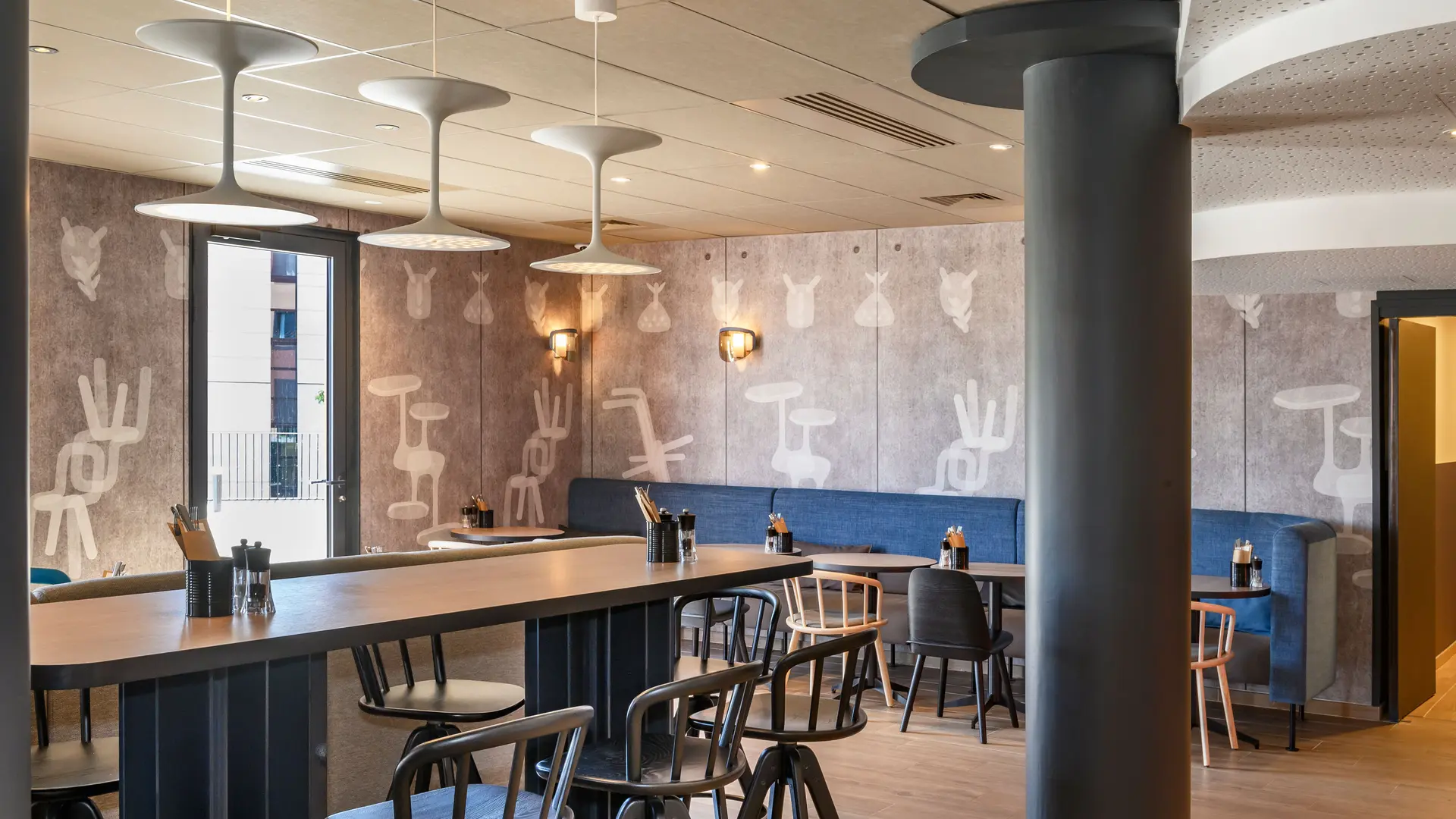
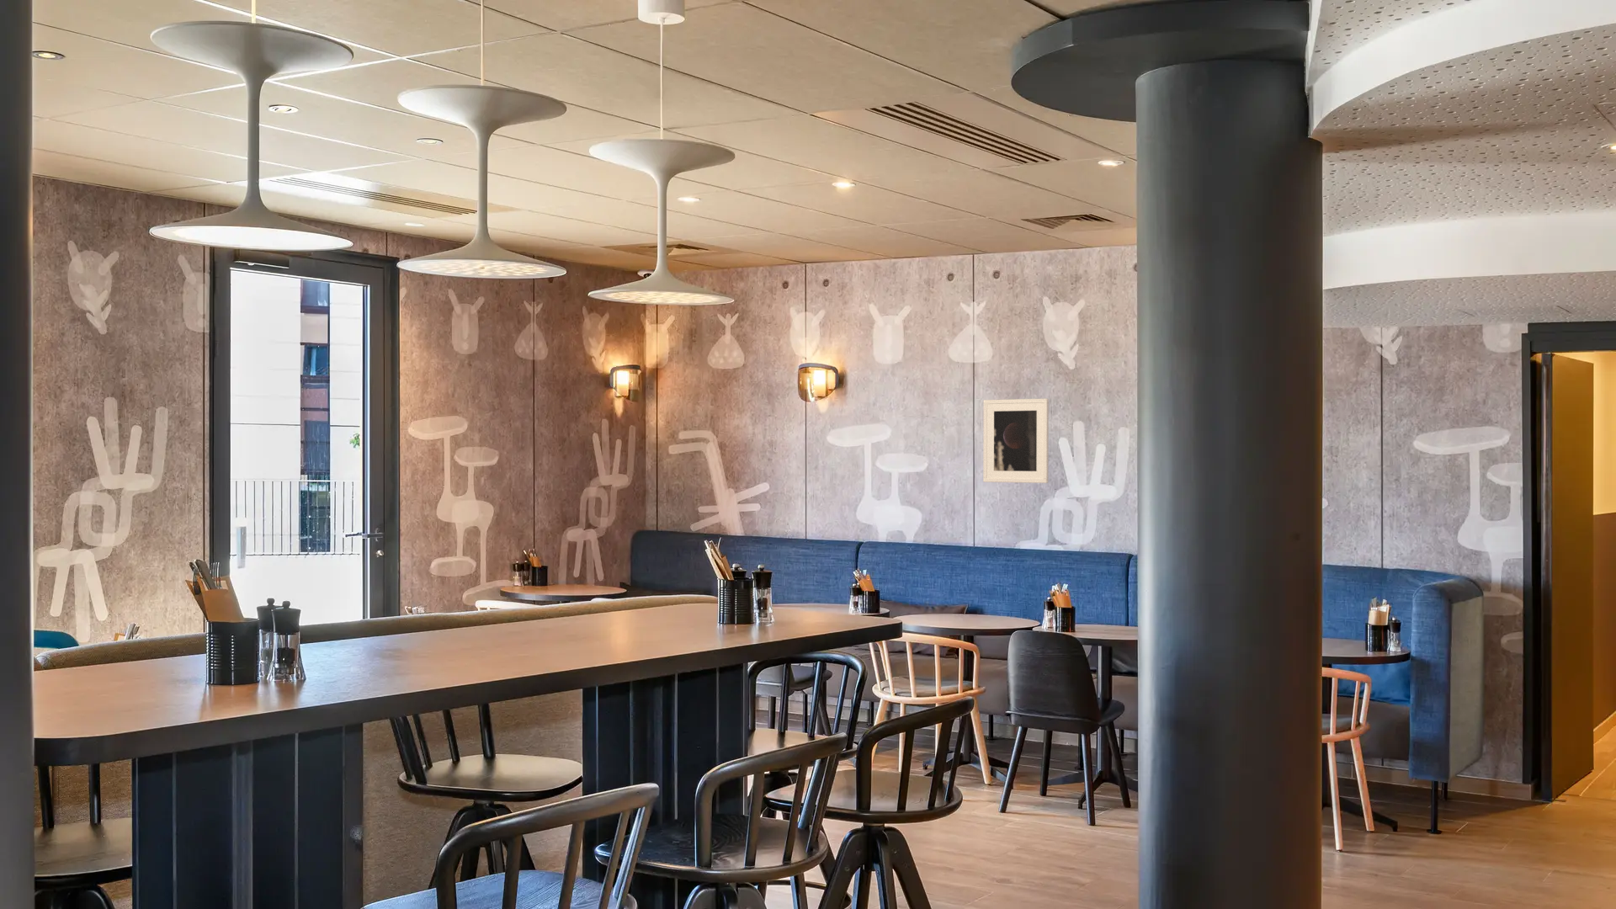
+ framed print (1016, 441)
